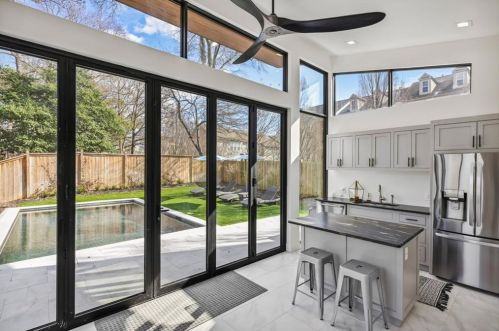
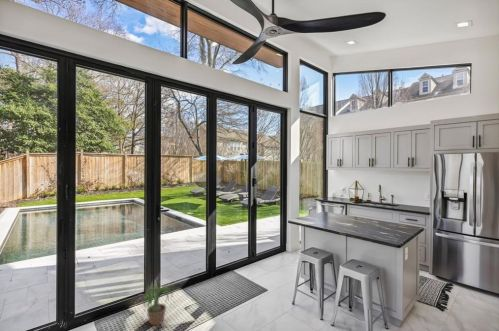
+ potted plant (157, 302)
